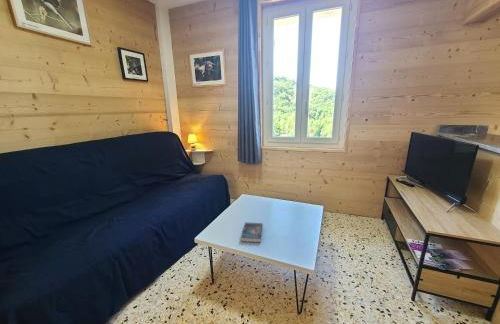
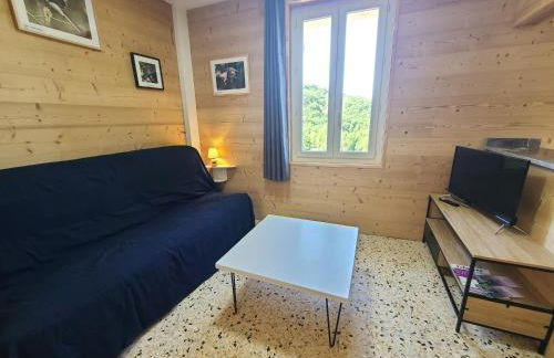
- book (252, 231)
